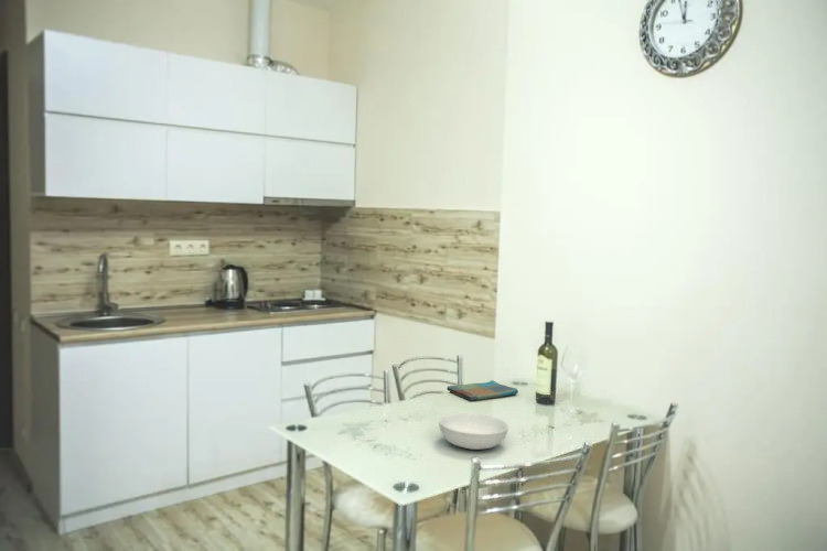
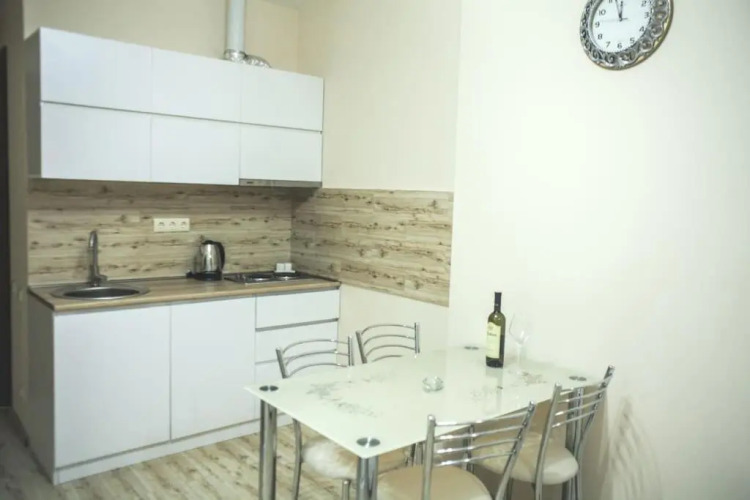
- serving bowl (473, 433)
- dish towel (482, 389)
